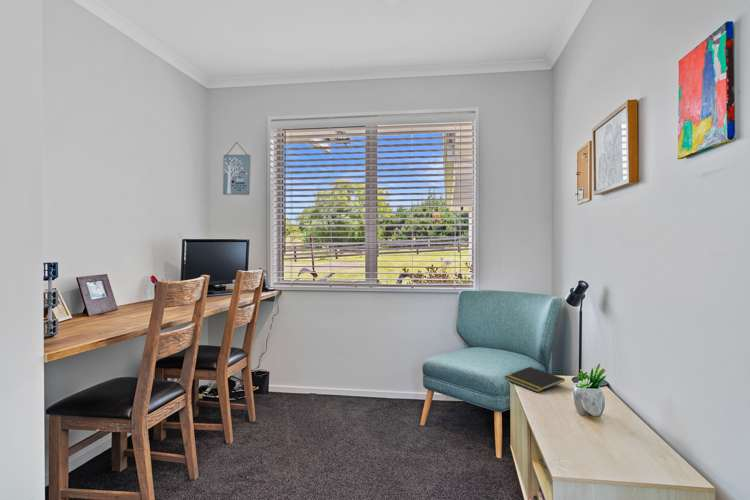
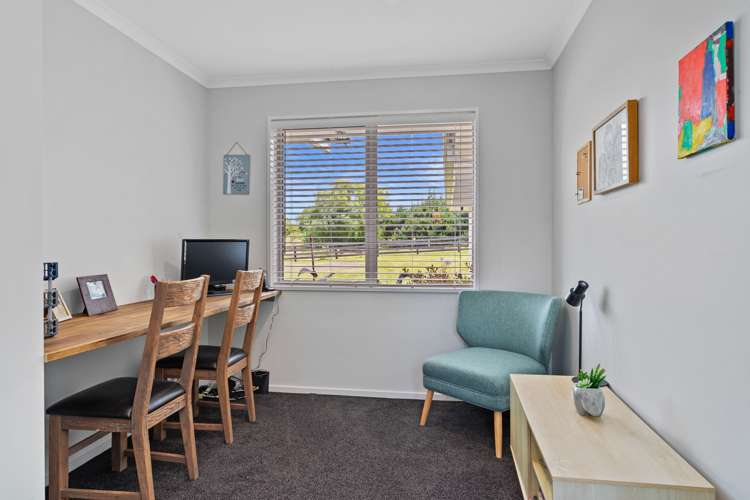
- notepad (533, 378)
